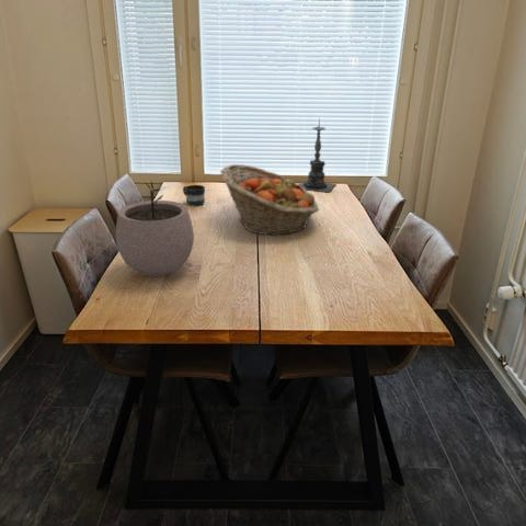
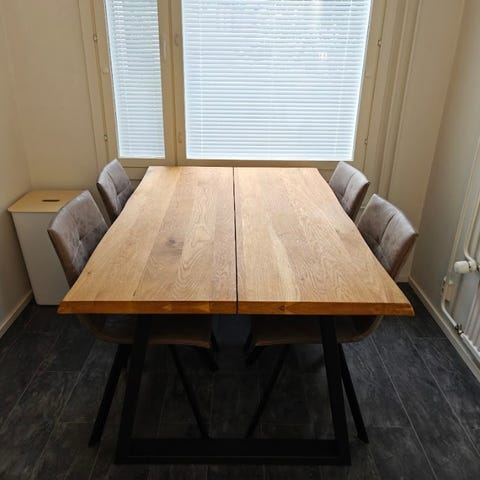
- mug (193, 195)
- candle holder (318, 152)
- plant pot (155, 227)
- fruit basket (268, 196)
